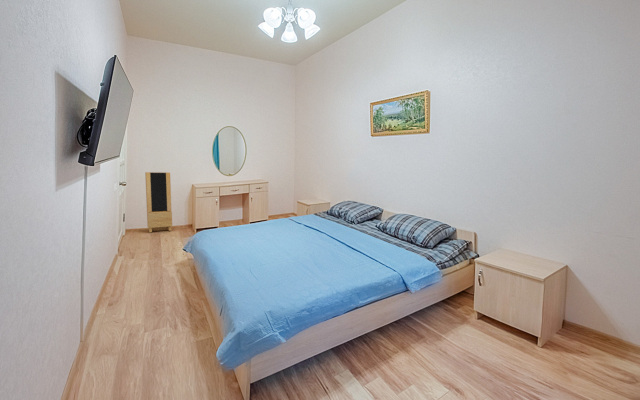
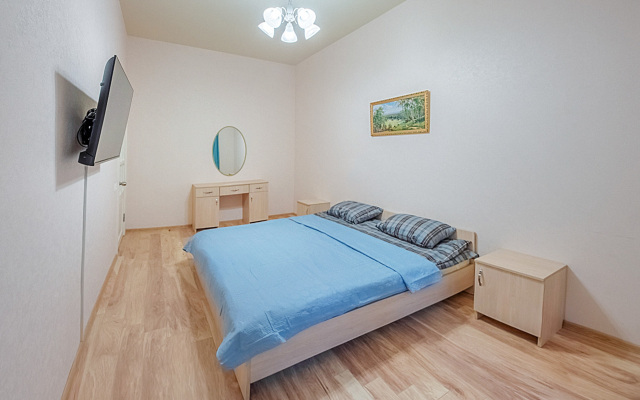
- storage cabinet (158, 201)
